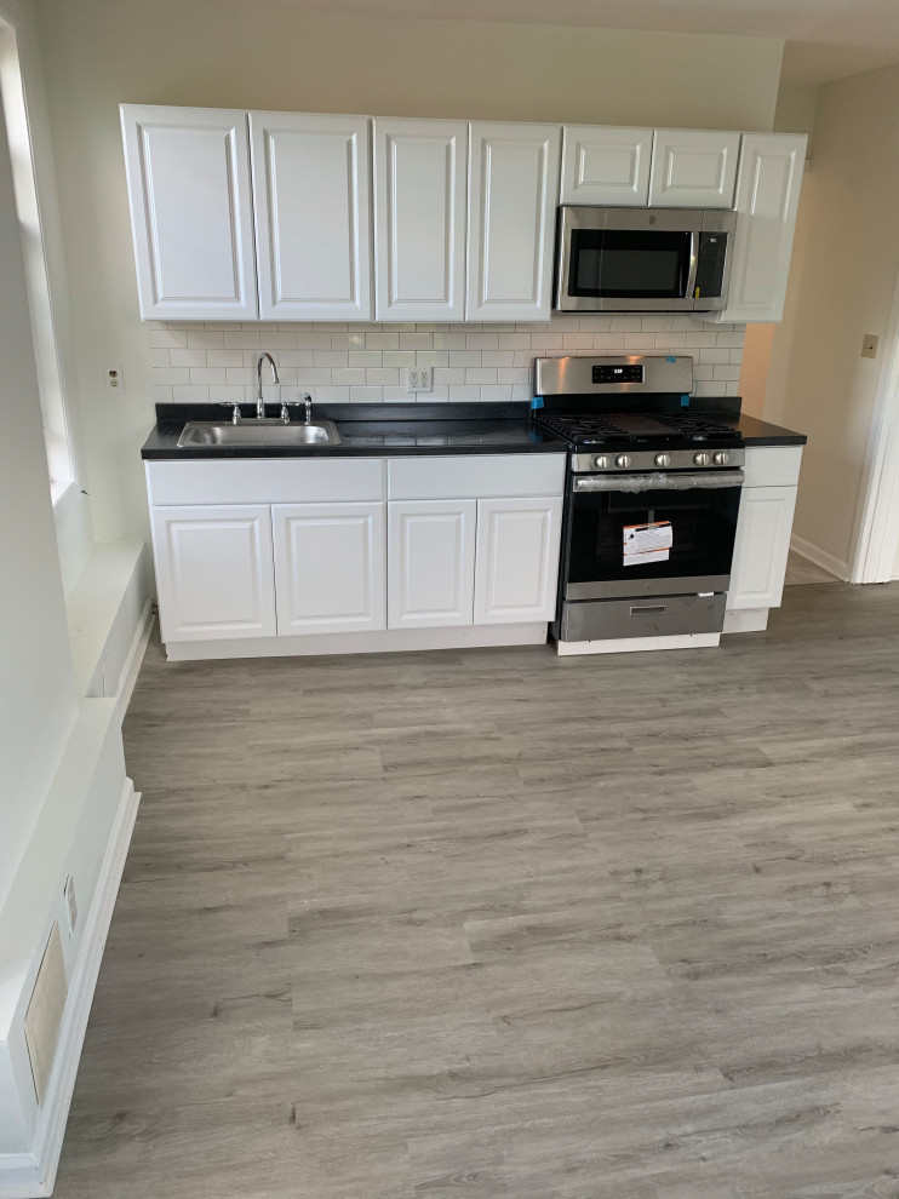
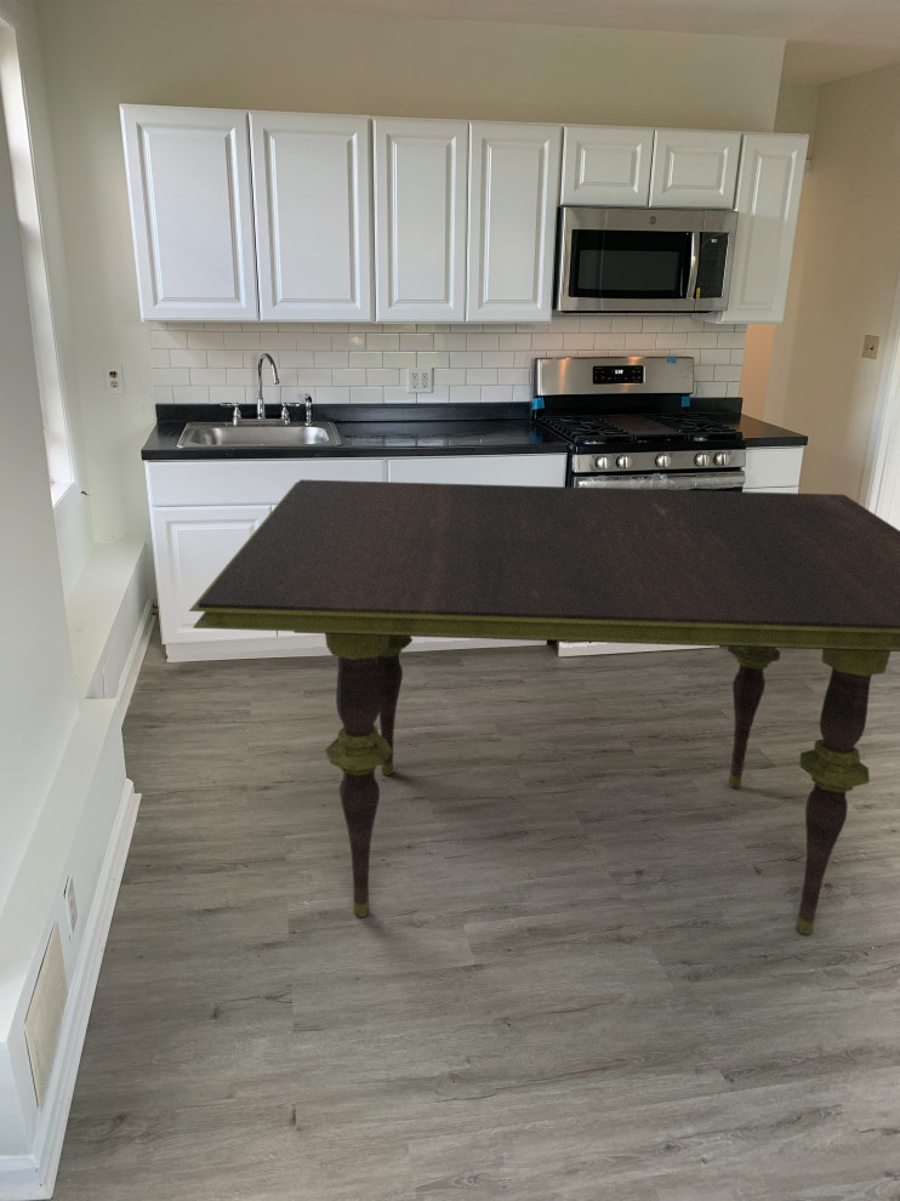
+ dining table (577, 641)
